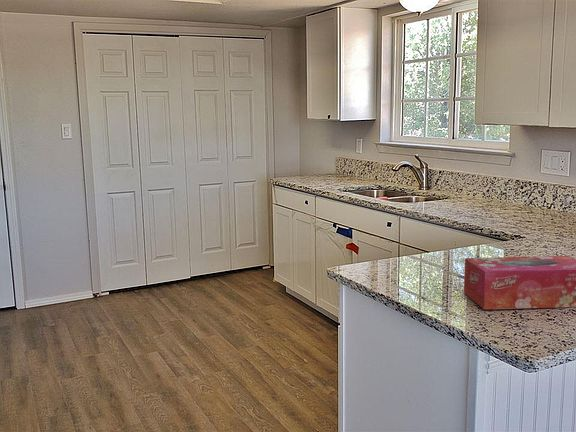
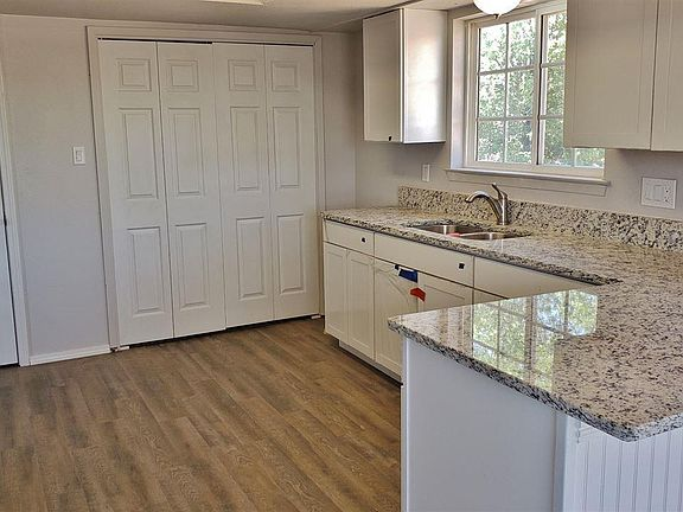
- tissue box (527, 281)
